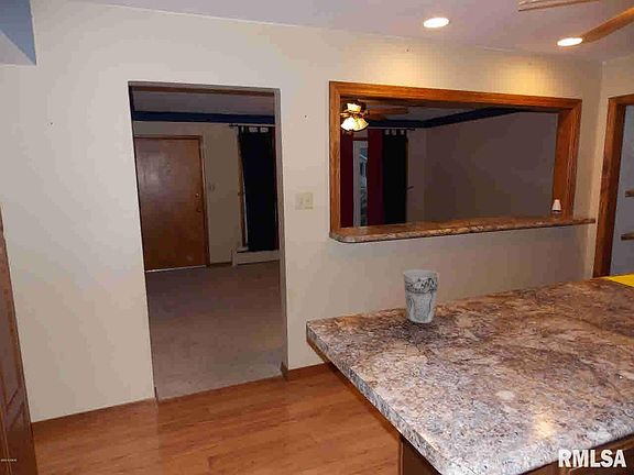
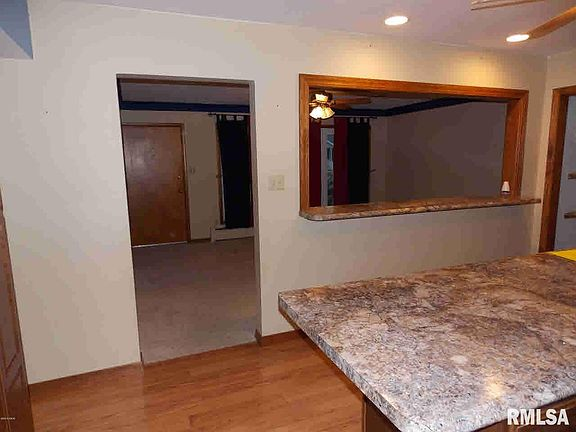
- cup (420, 296)
